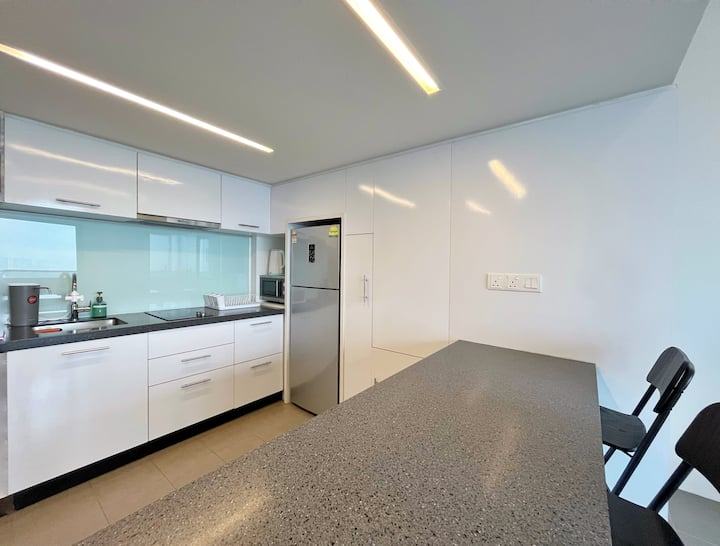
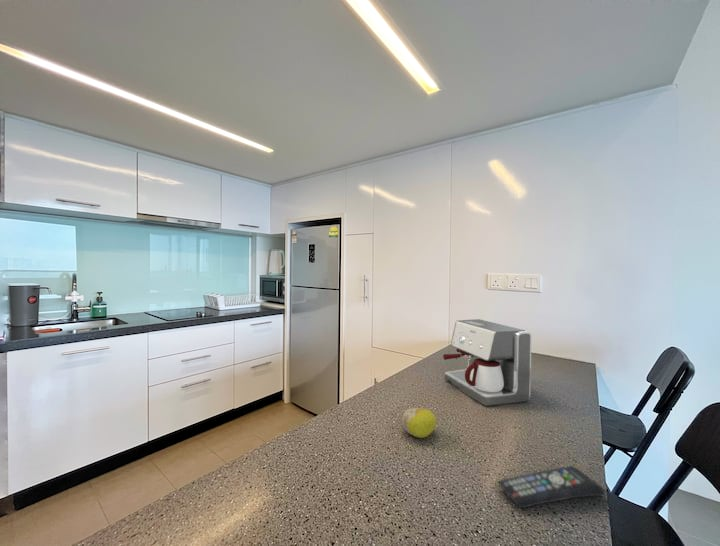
+ remote control (551, 486)
+ fruit (418, 420)
+ coffee maker (485, 357)
